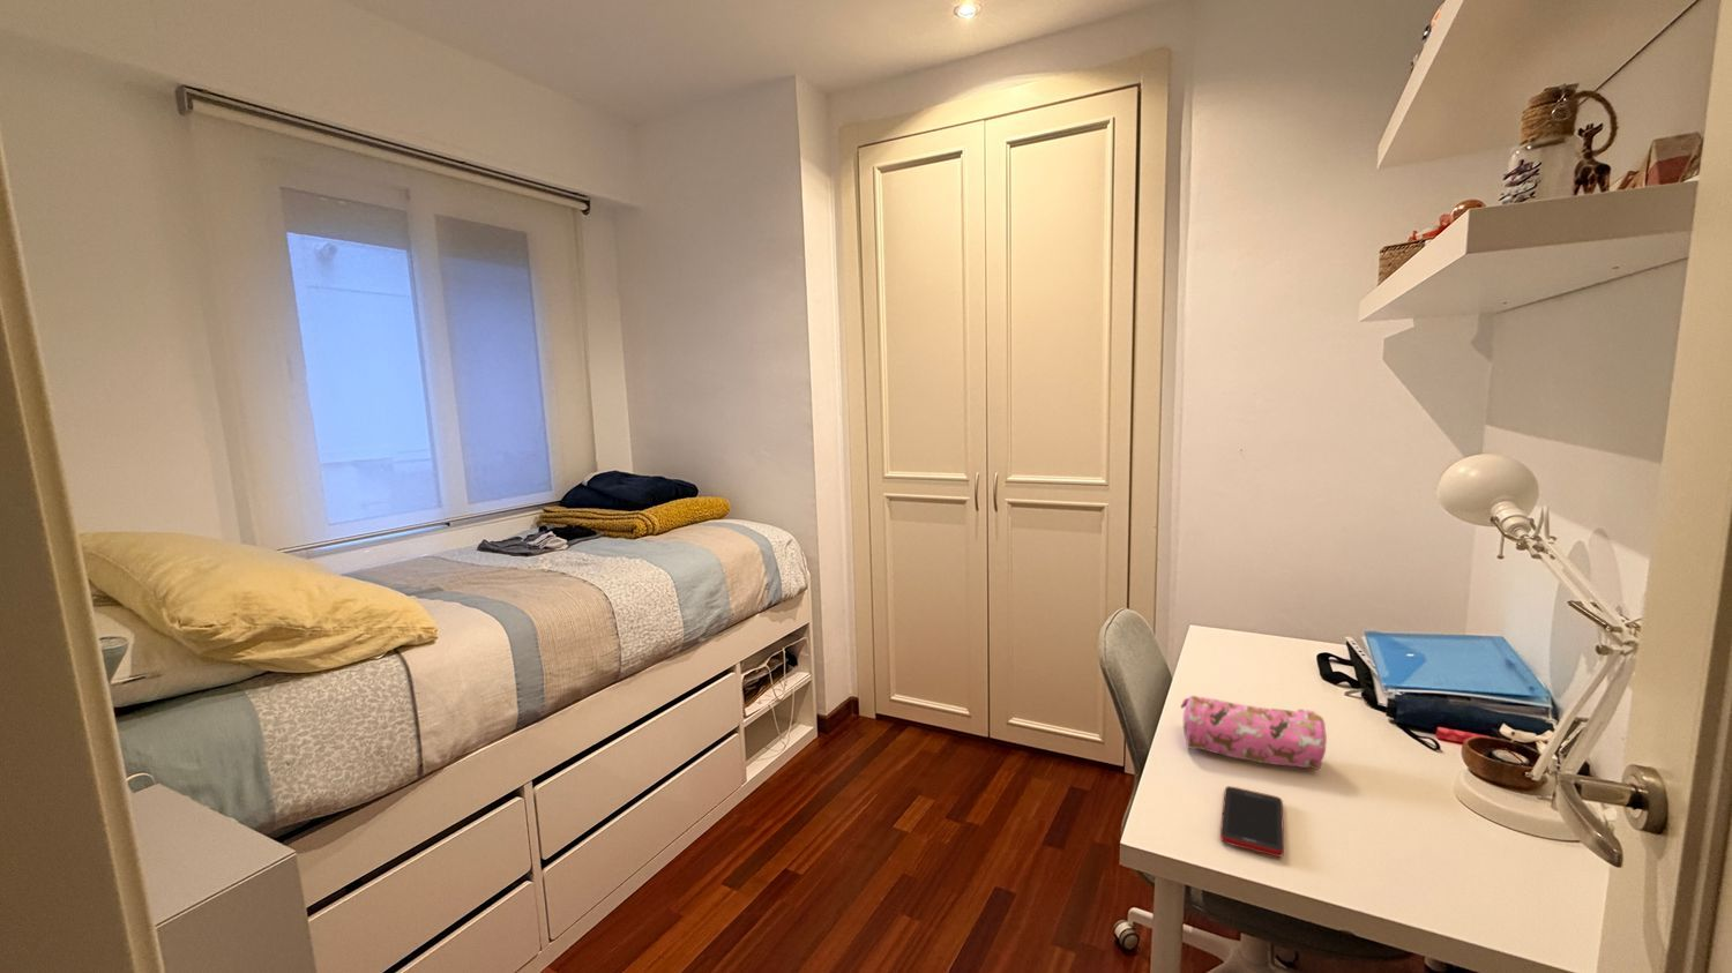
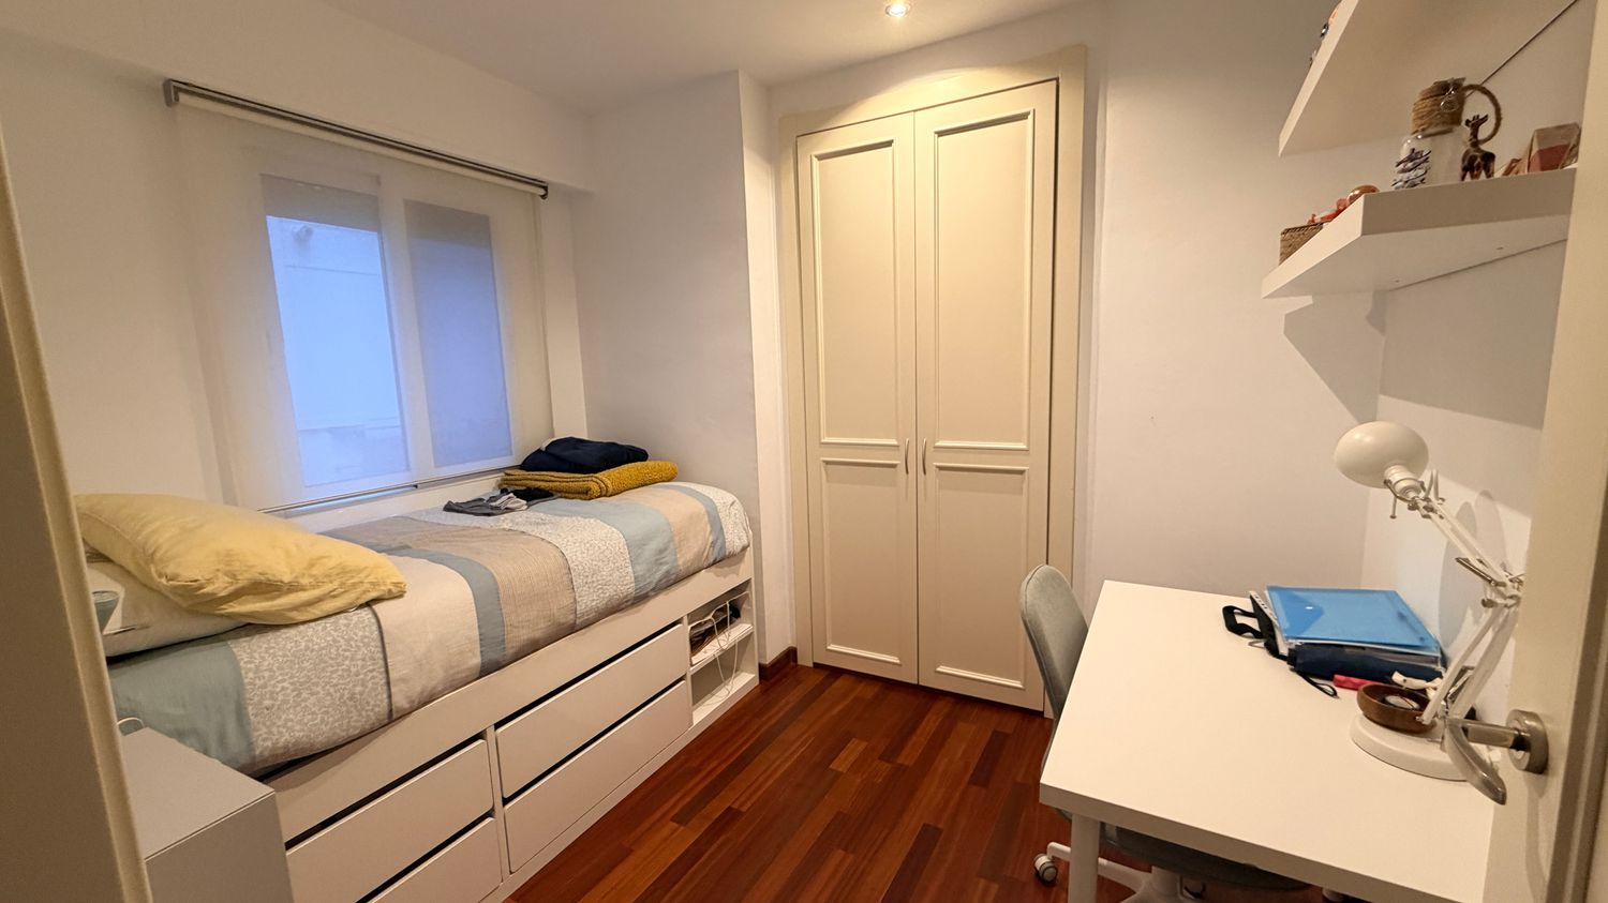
- pencil case (1249, 729)
- cell phone (1251, 818)
